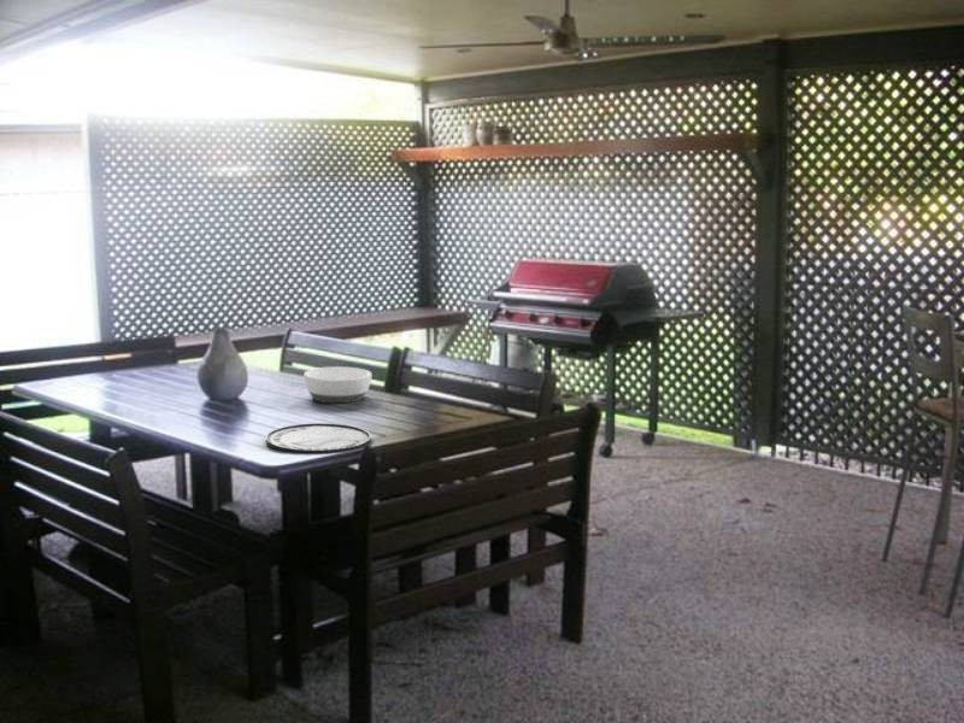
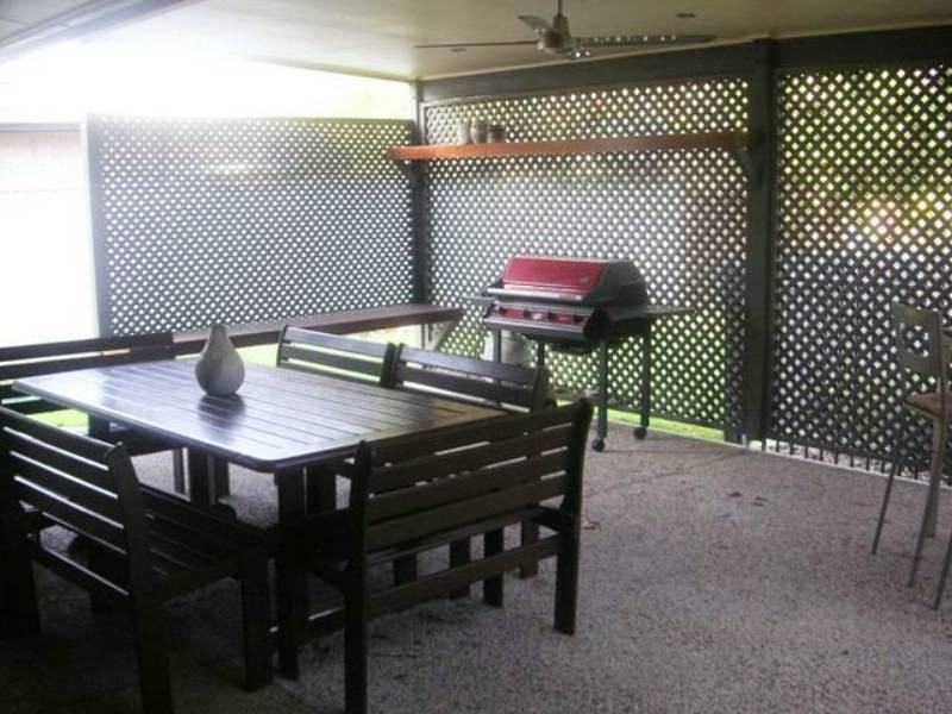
- plate (318, 437)
- bowl (337, 384)
